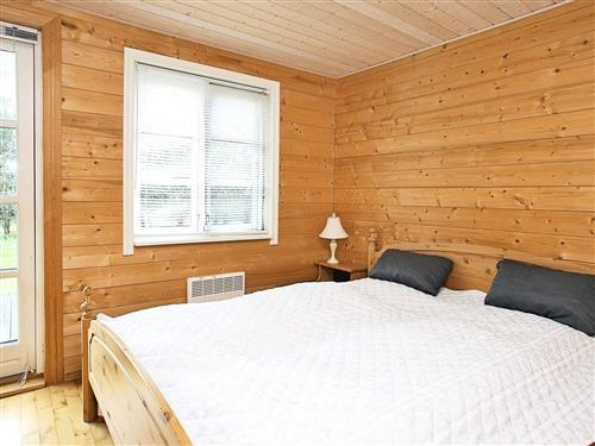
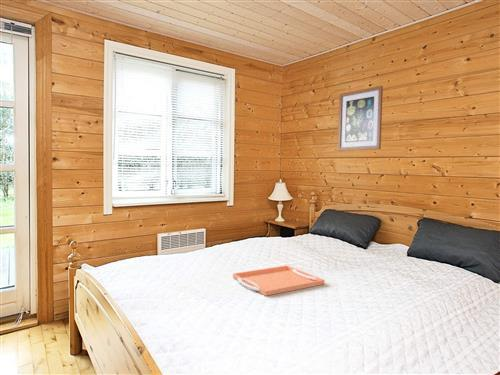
+ serving tray (277, 278)
+ wall art (359, 120)
